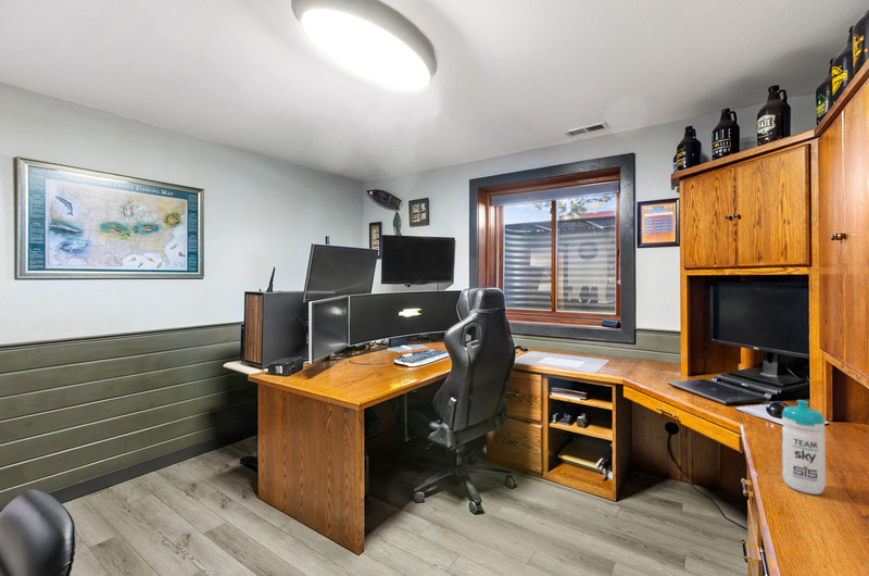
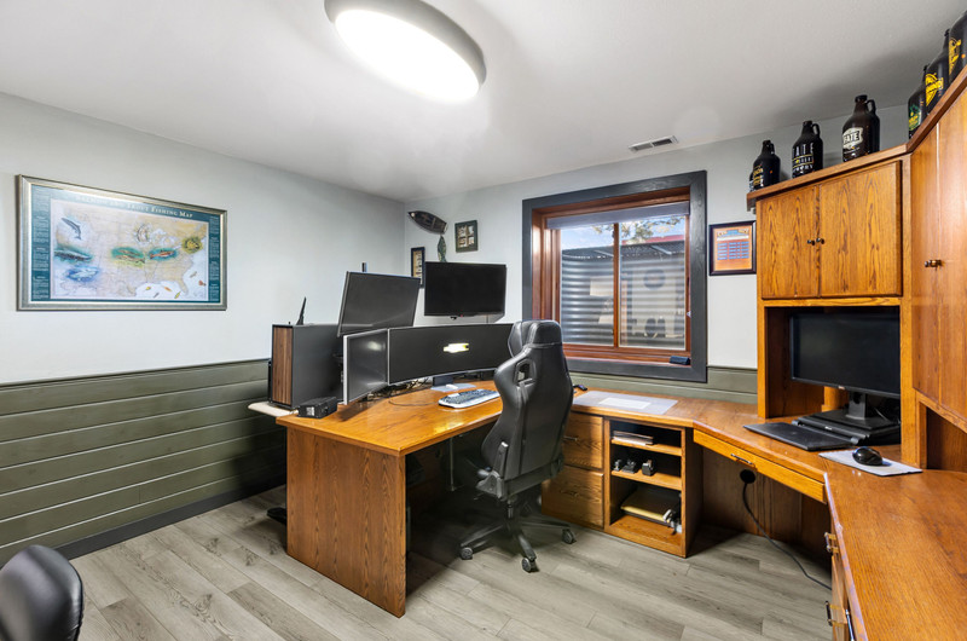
- water bottle (803, 443)
